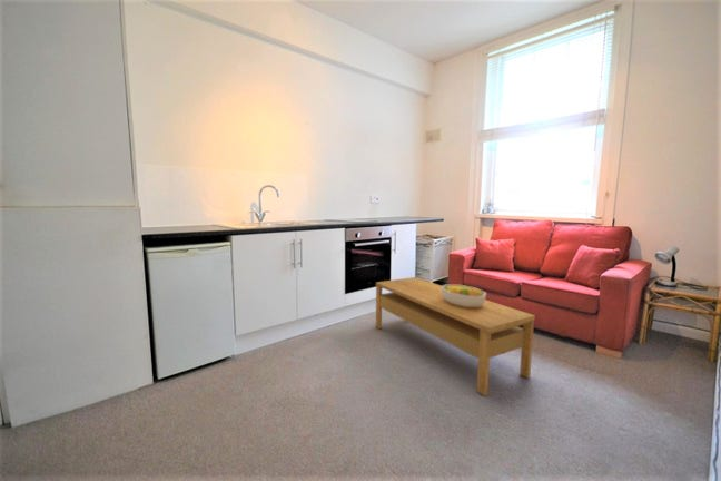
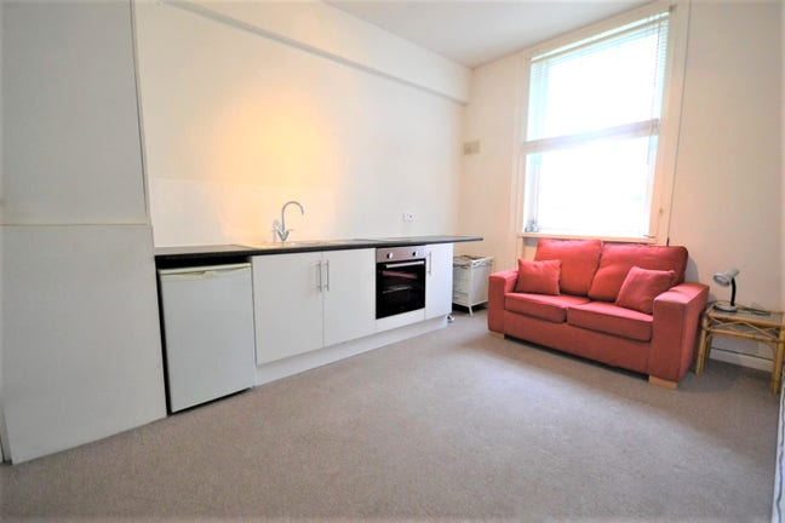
- fruit bowl (463, 293)
- coffee table (441, 322)
